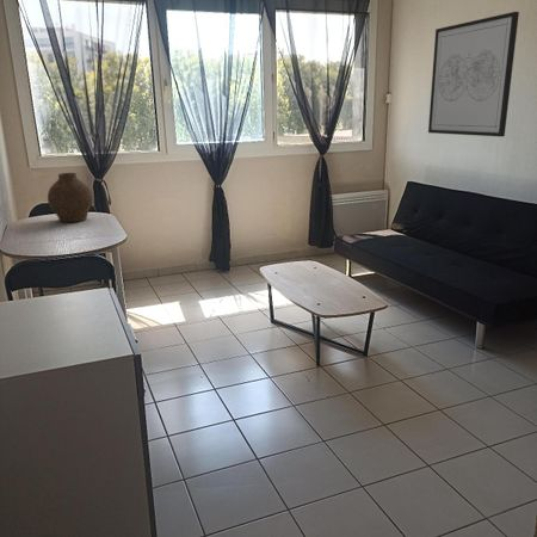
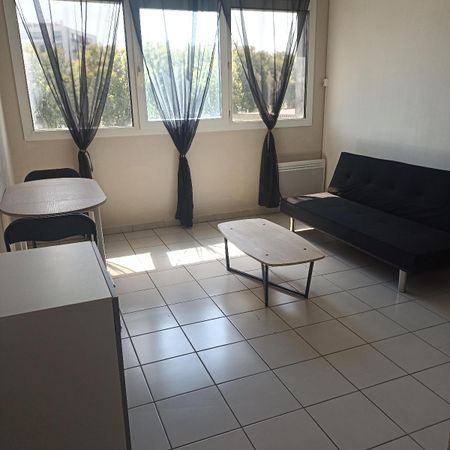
- wall art (468, 79)
- vase (69, 197)
